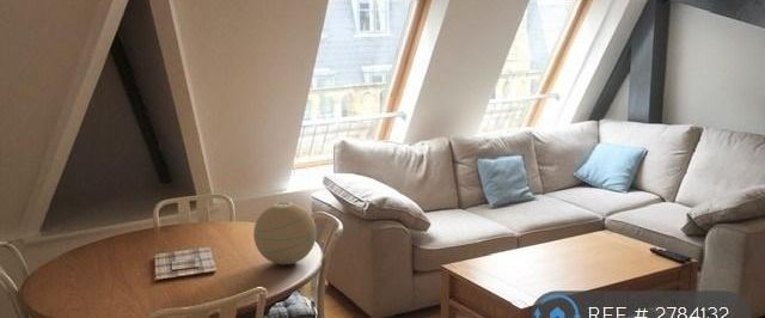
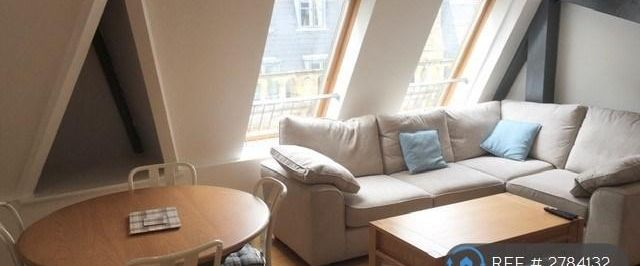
- decorative orb (284, 233)
